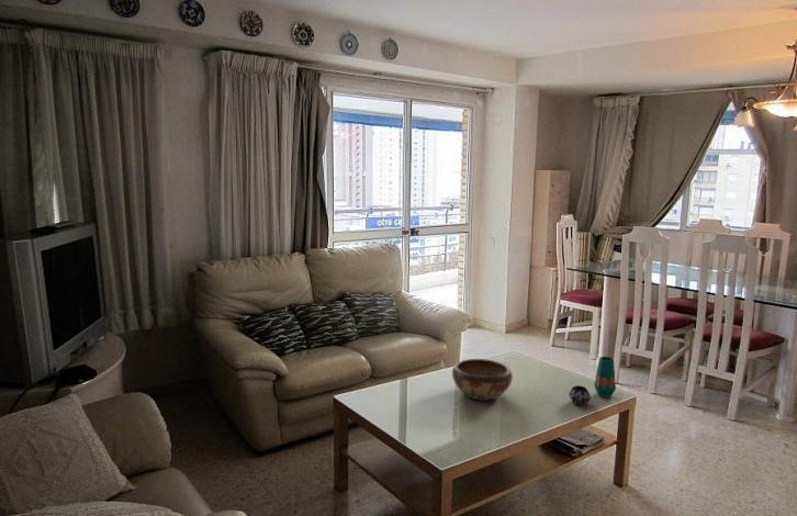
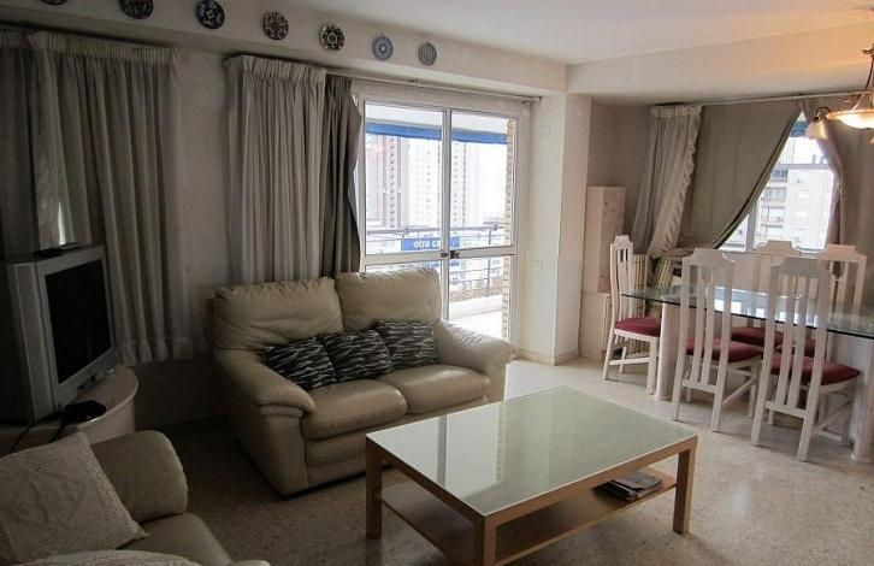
- vase (595, 380)
- decorative bowl (481, 380)
